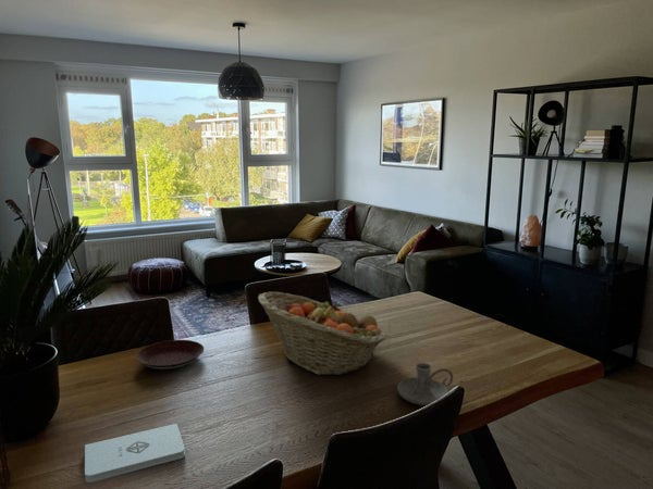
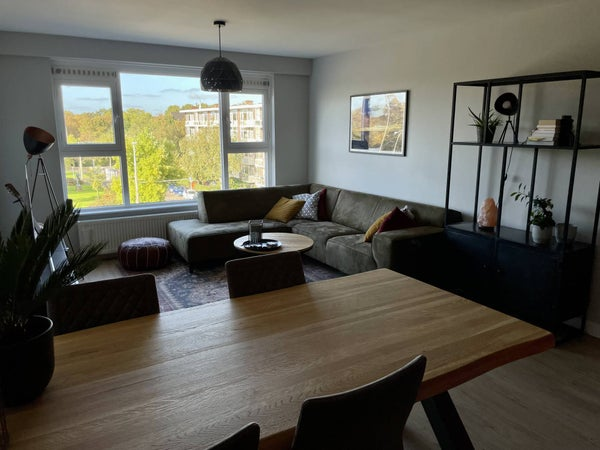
- plate (171, 355)
- fruit basket (320, 325)
- notepad (135, 450)
- candle holder (428, 380)
